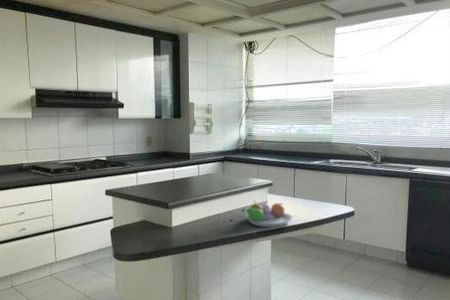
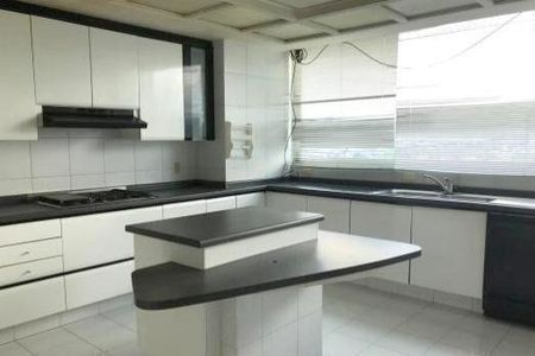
- fruit bowl (266, 212)
